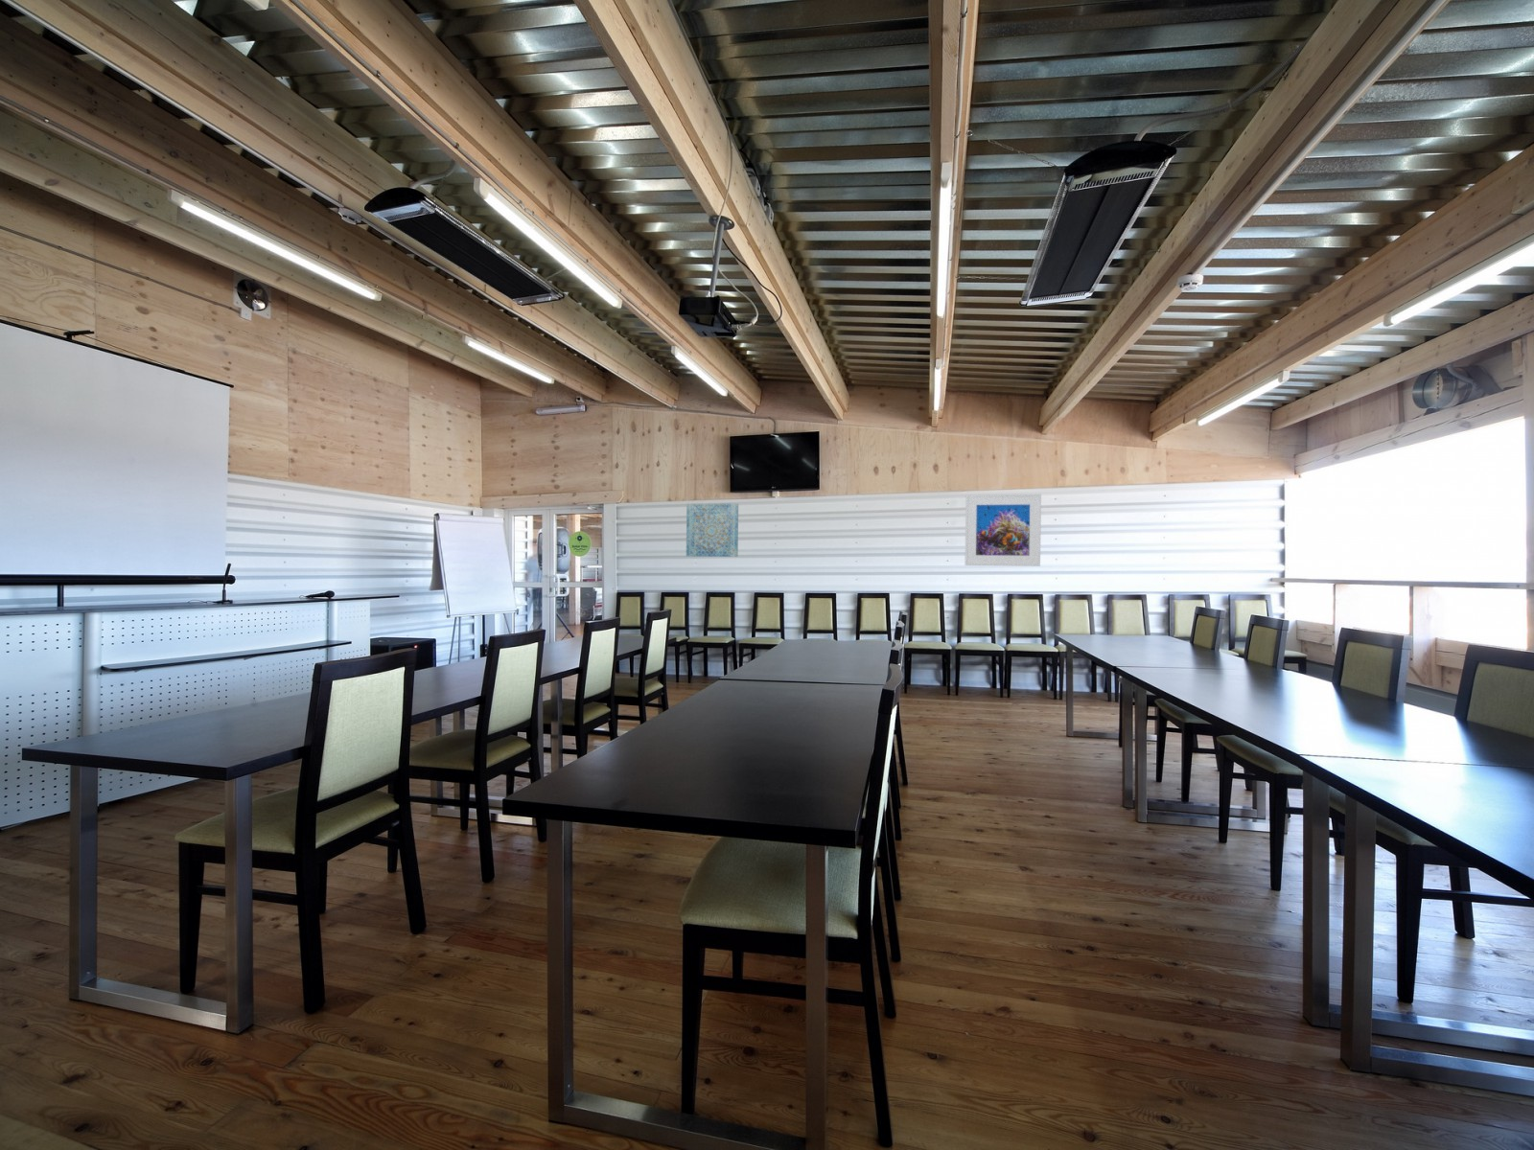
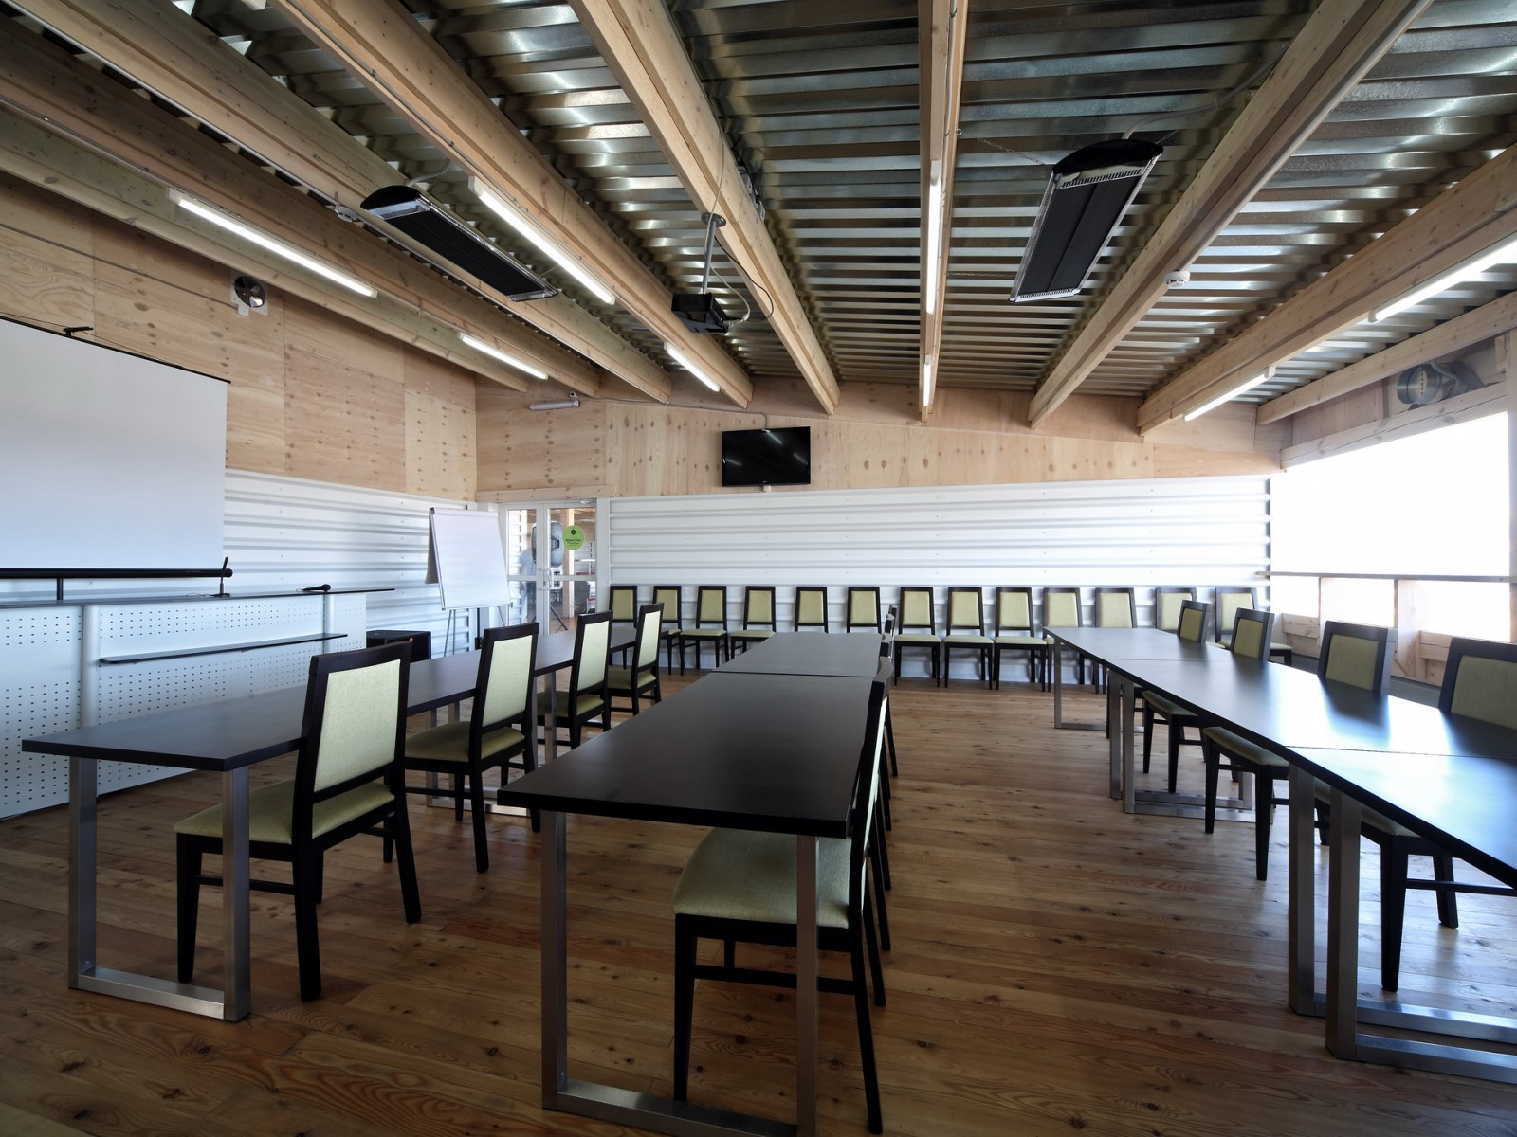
- wall art (711, 530)
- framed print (1001, 530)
